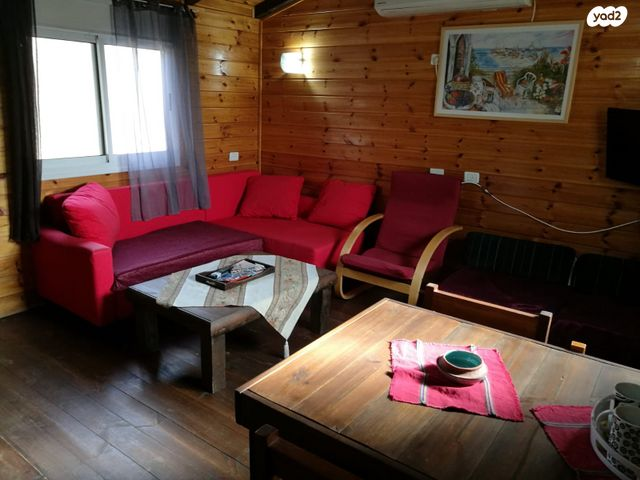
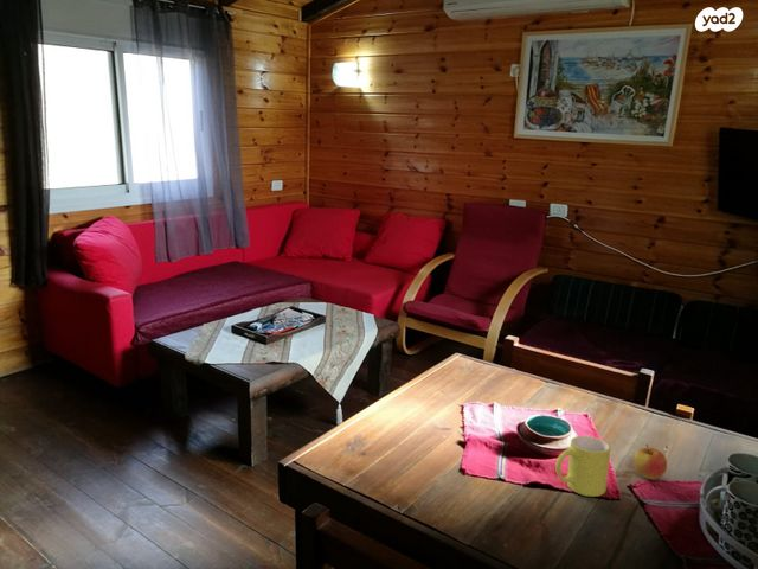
+ apple (650, 460)
+ mug (580, 467)
